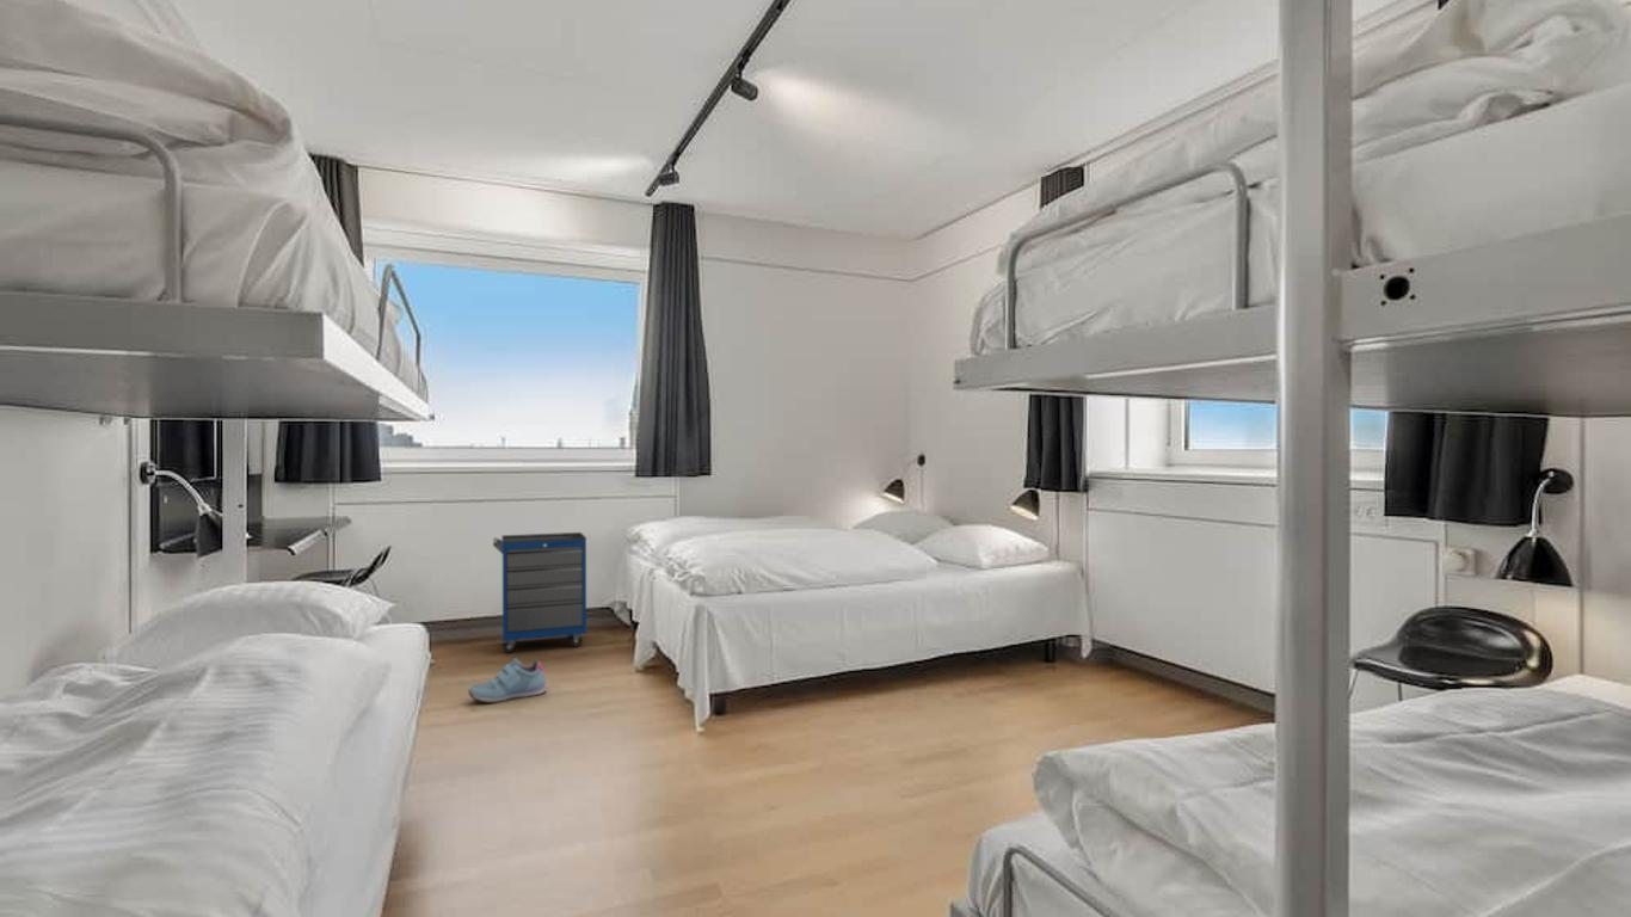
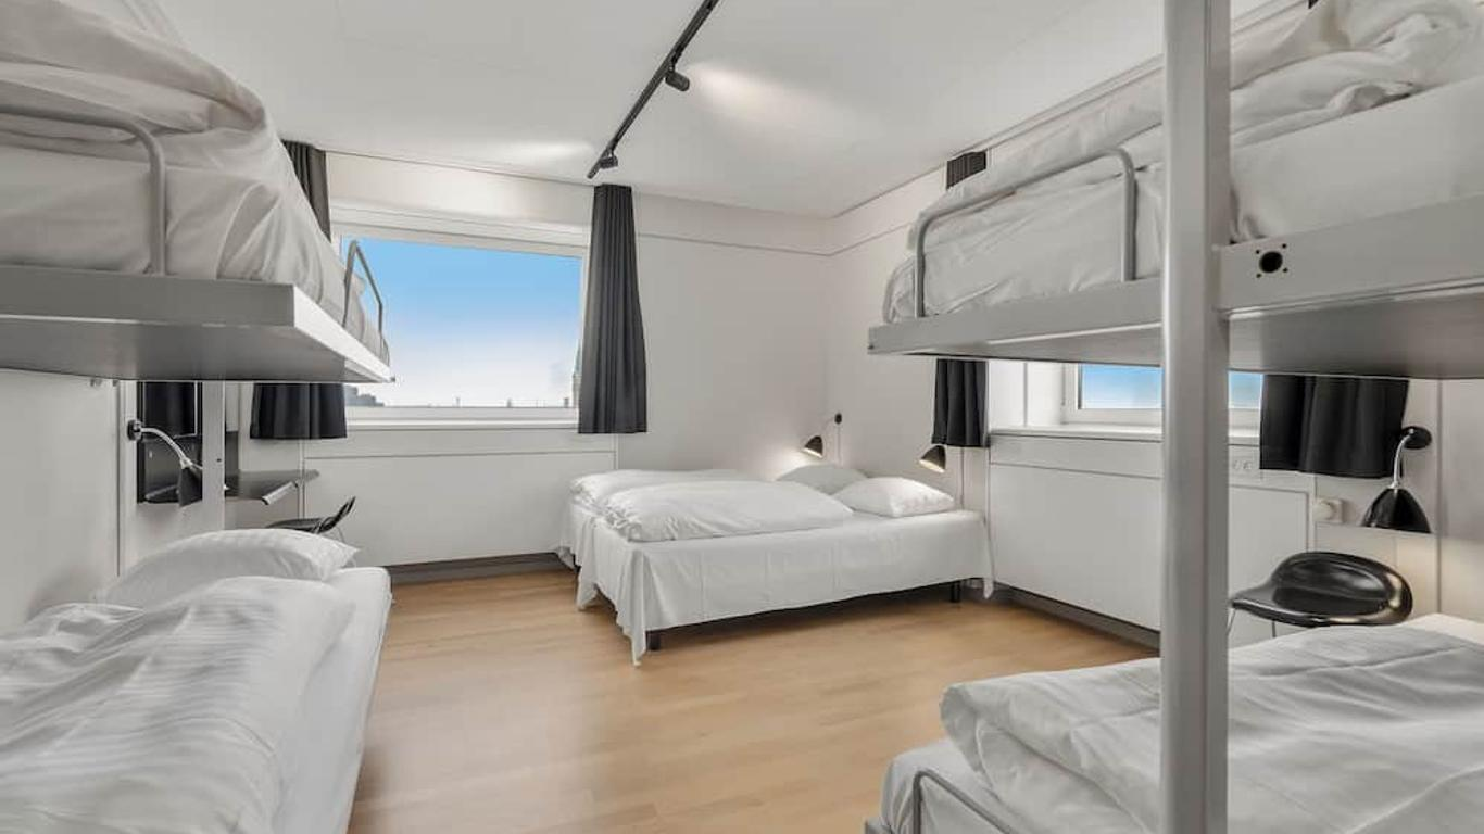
- cabinet (538, 590)
- sneaker (507, 677)
